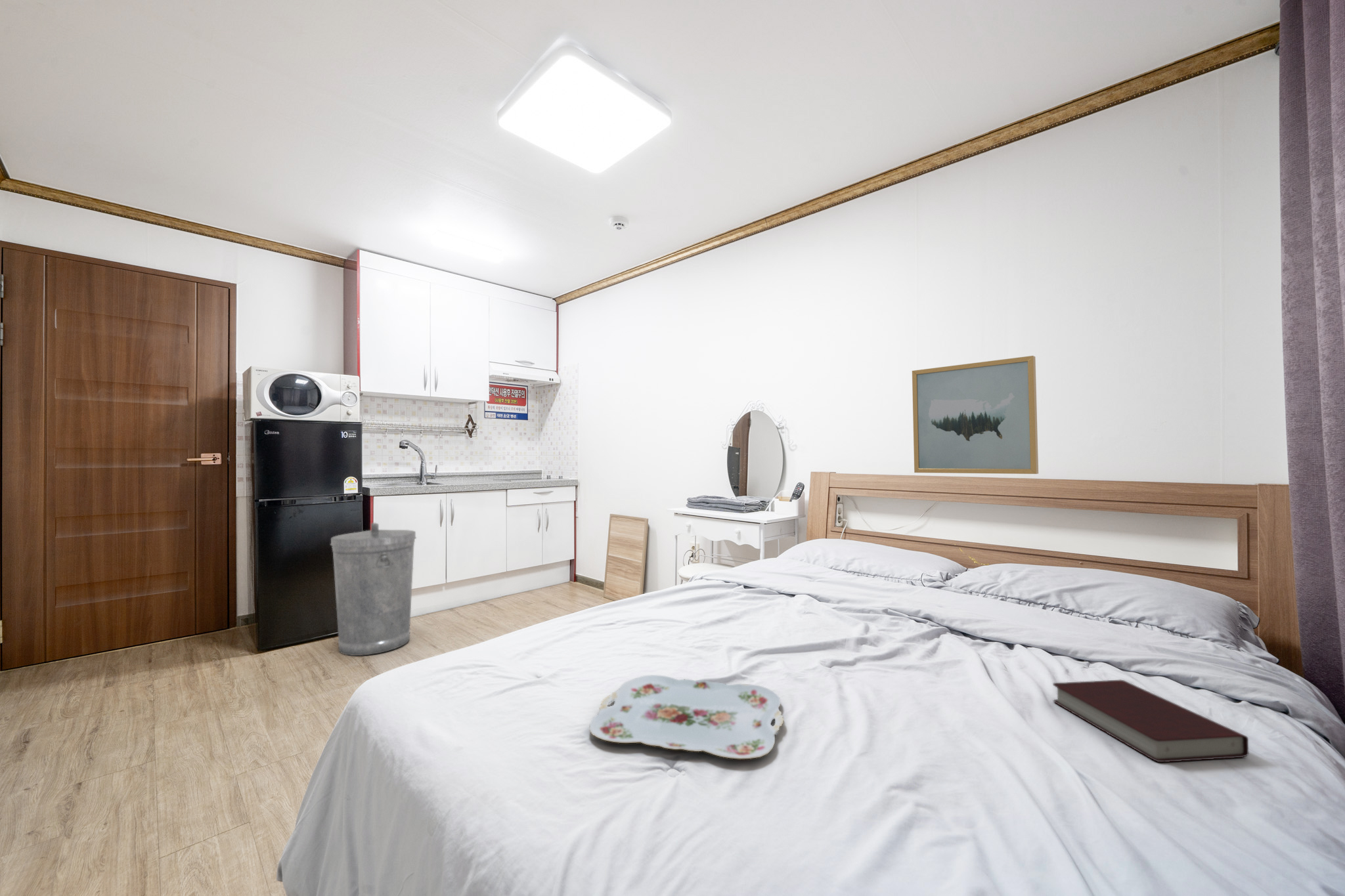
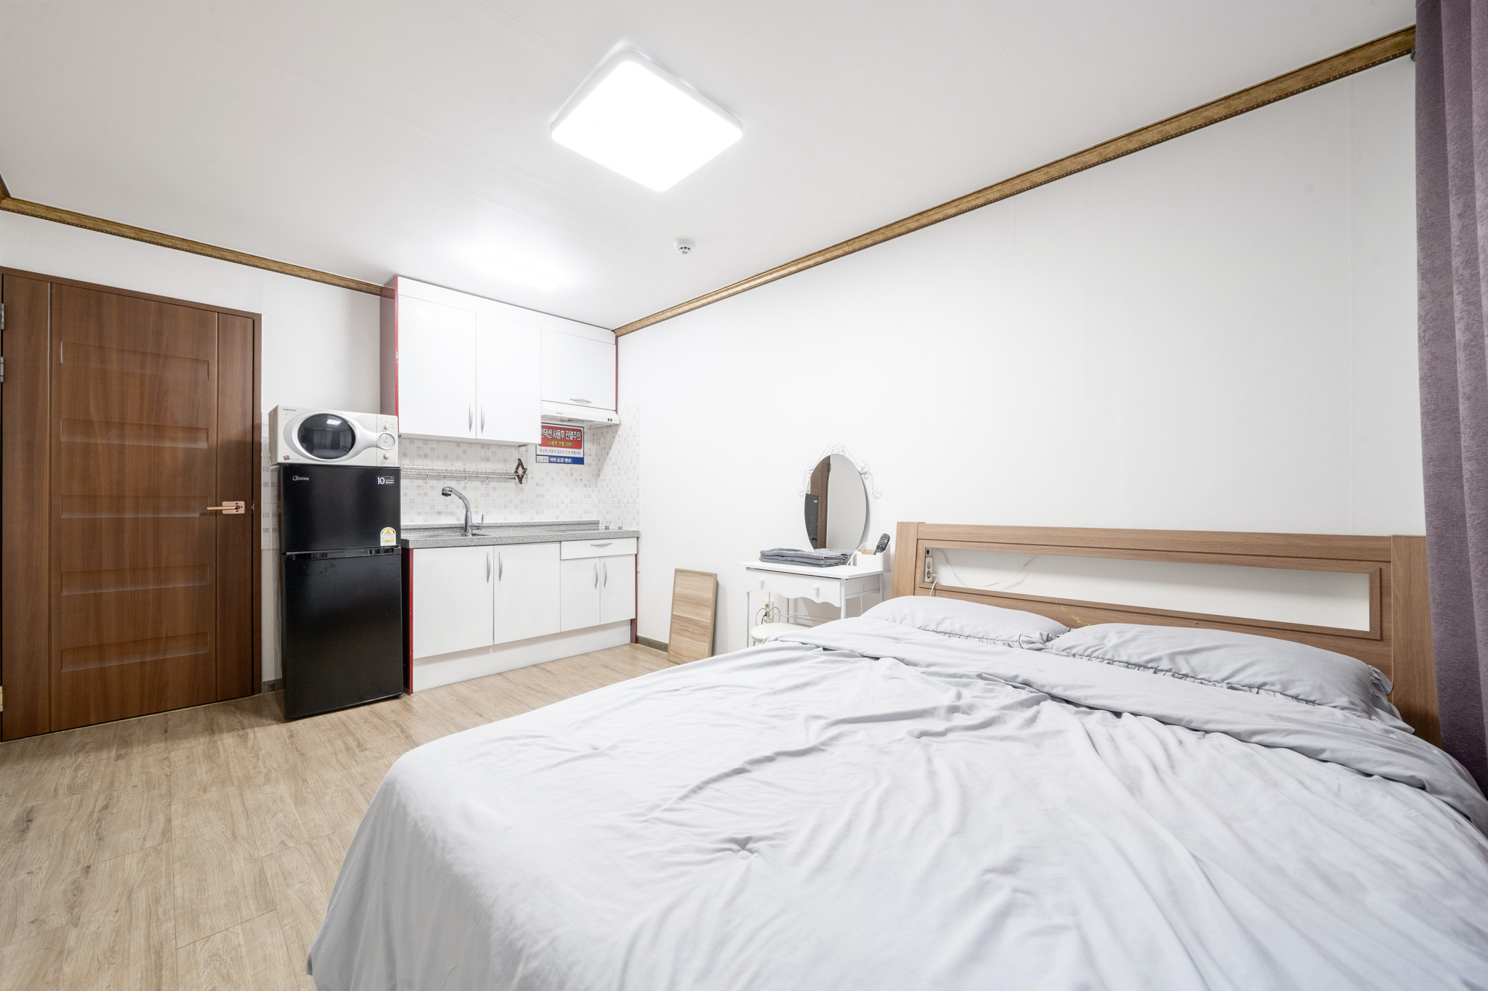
- wall art (971, 418)
- trash can (375, 584)
- book (1139, 716)
- serving tray (689, 713)
